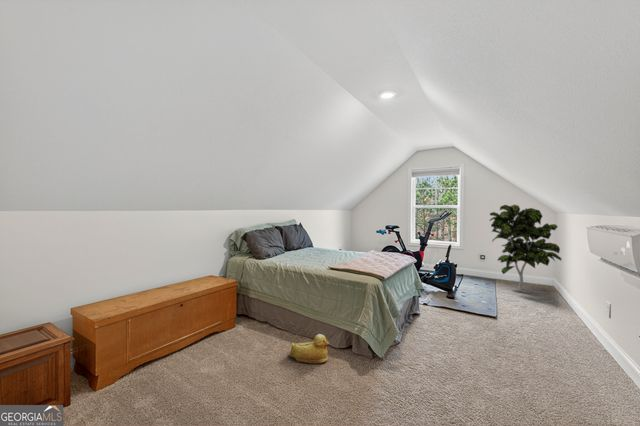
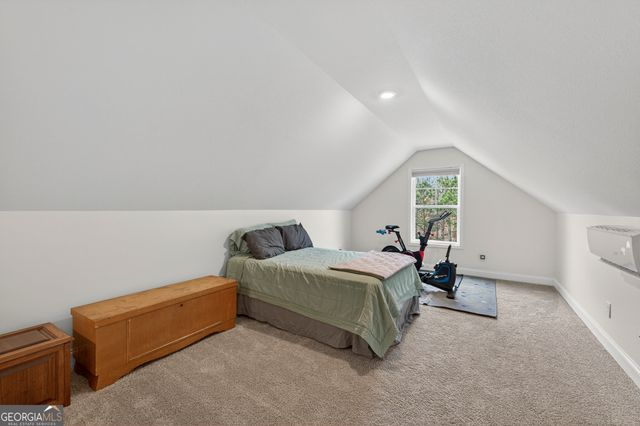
- indoor plant (523, 247)
- rubber duck (309, 346)
